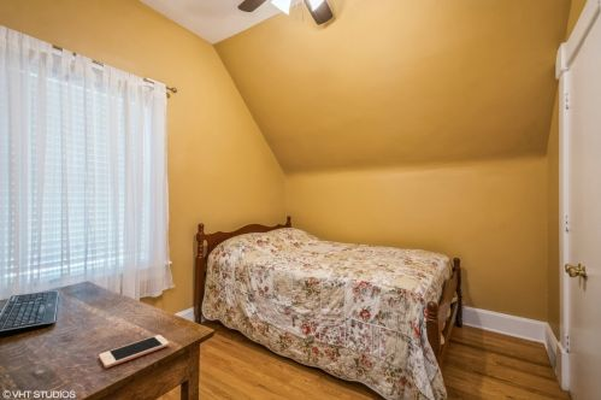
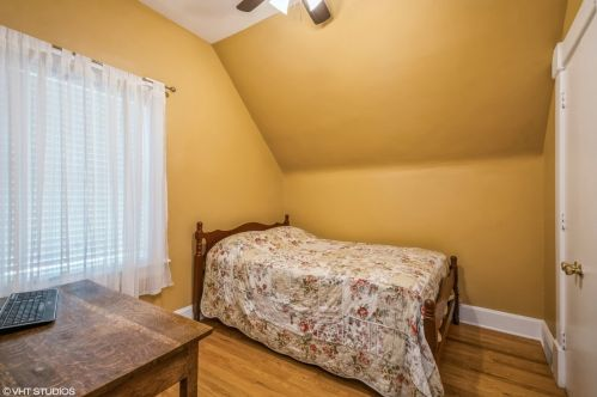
- cell phone (135, 349)
